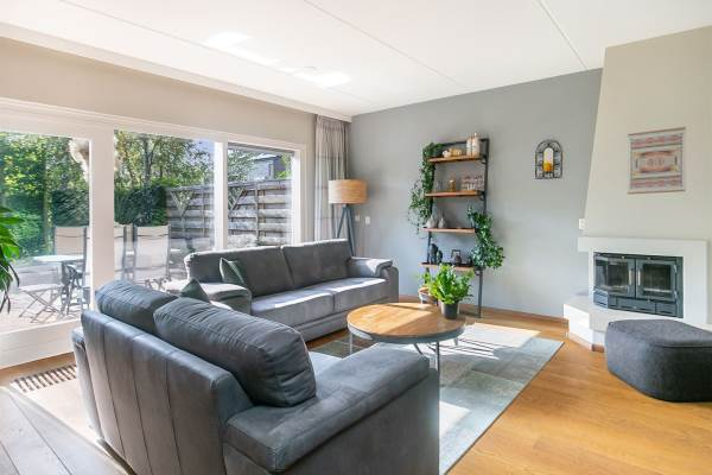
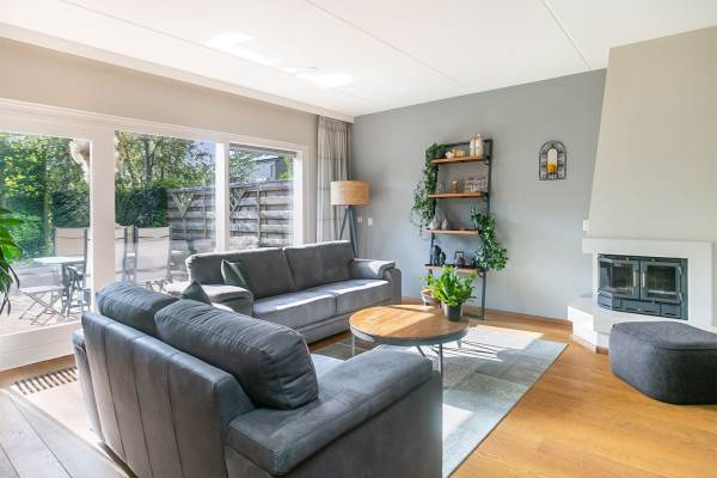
- wall art (655, 162)
